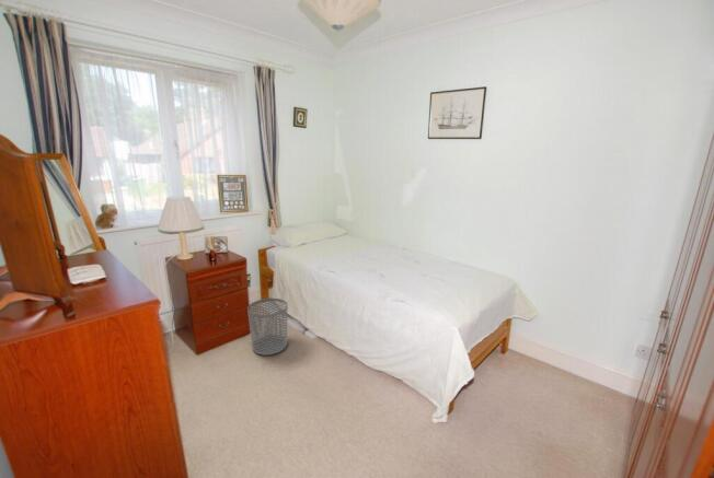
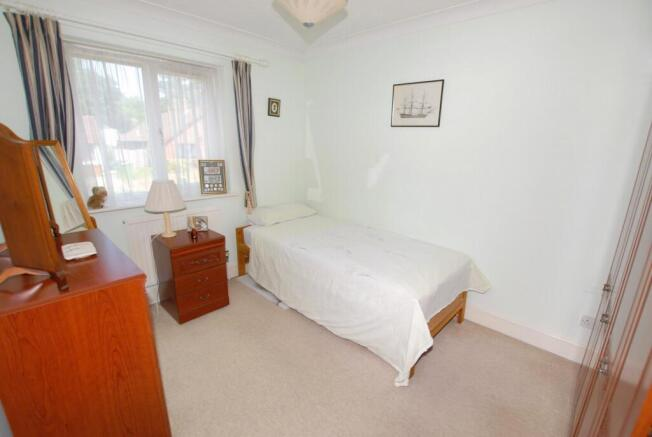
- waste bin (268, 325)
